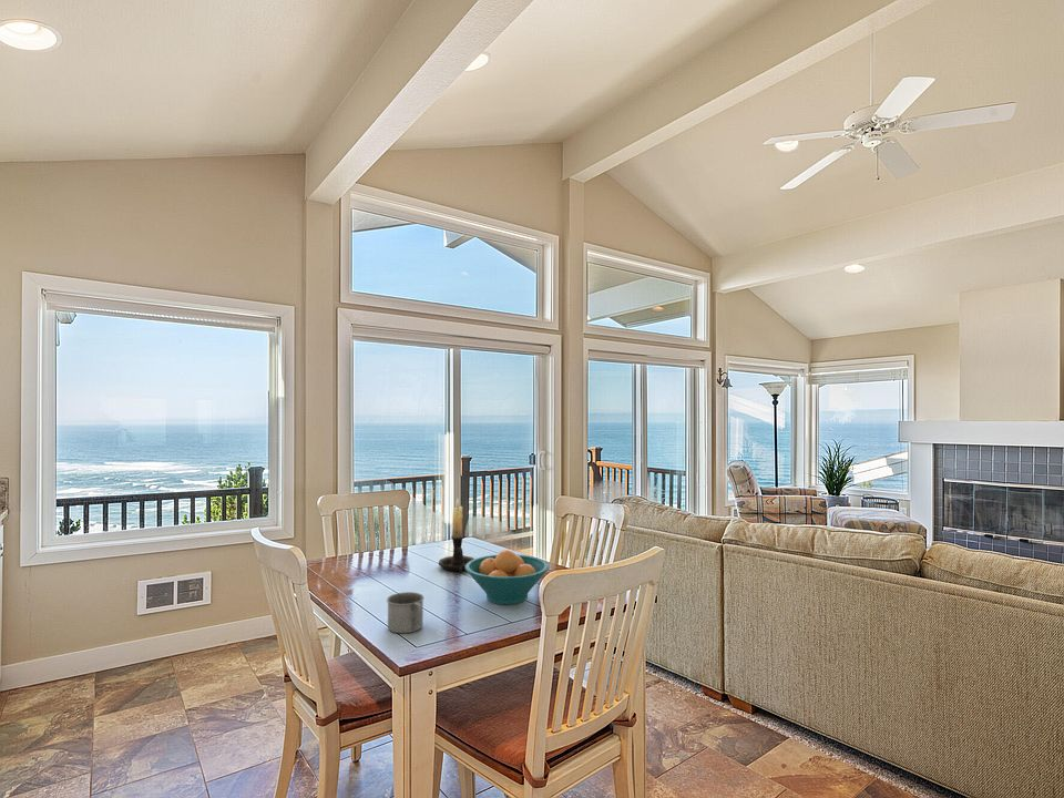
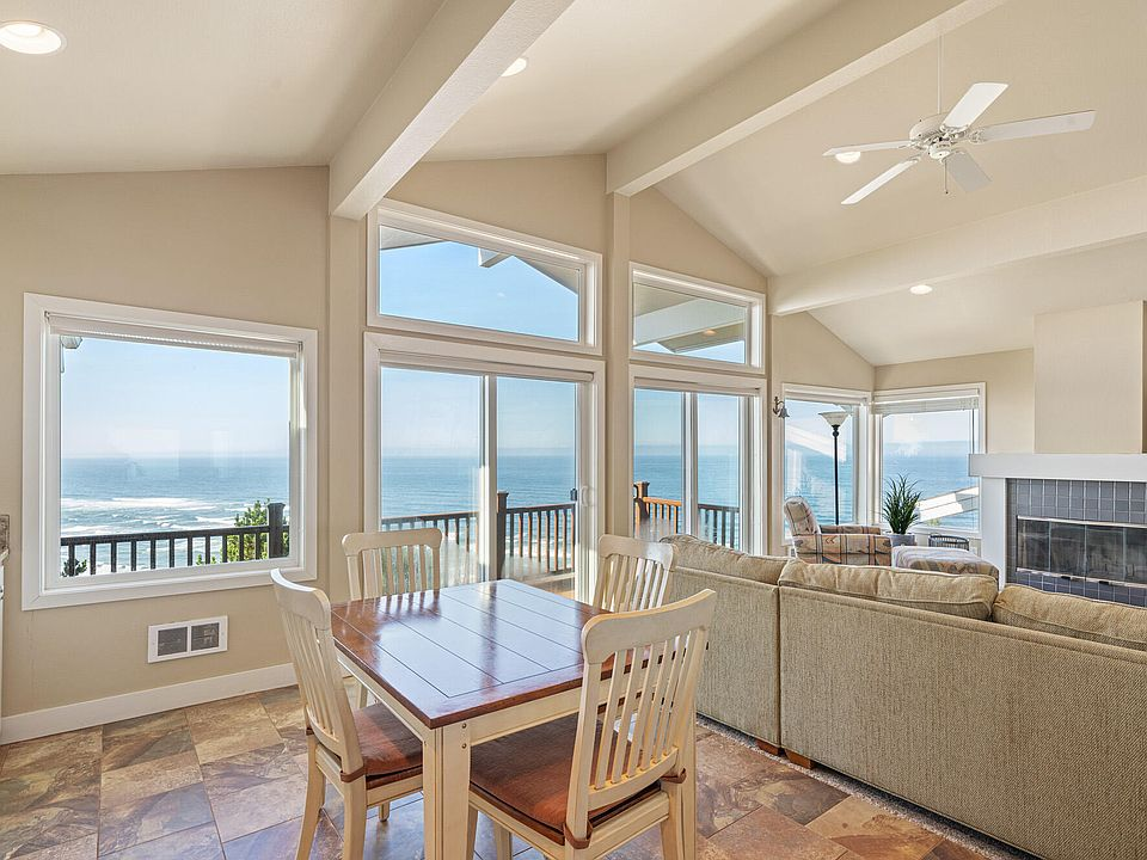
- candle holder (458, 533)
- fruit bowl (507, 574)
- mug (407, 612)
